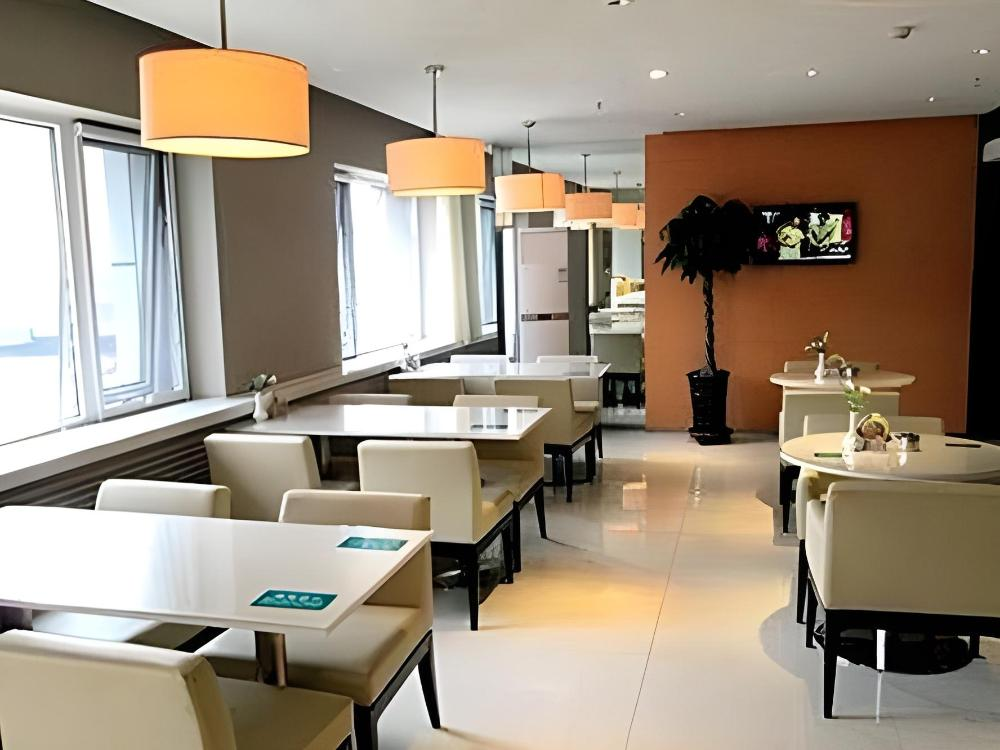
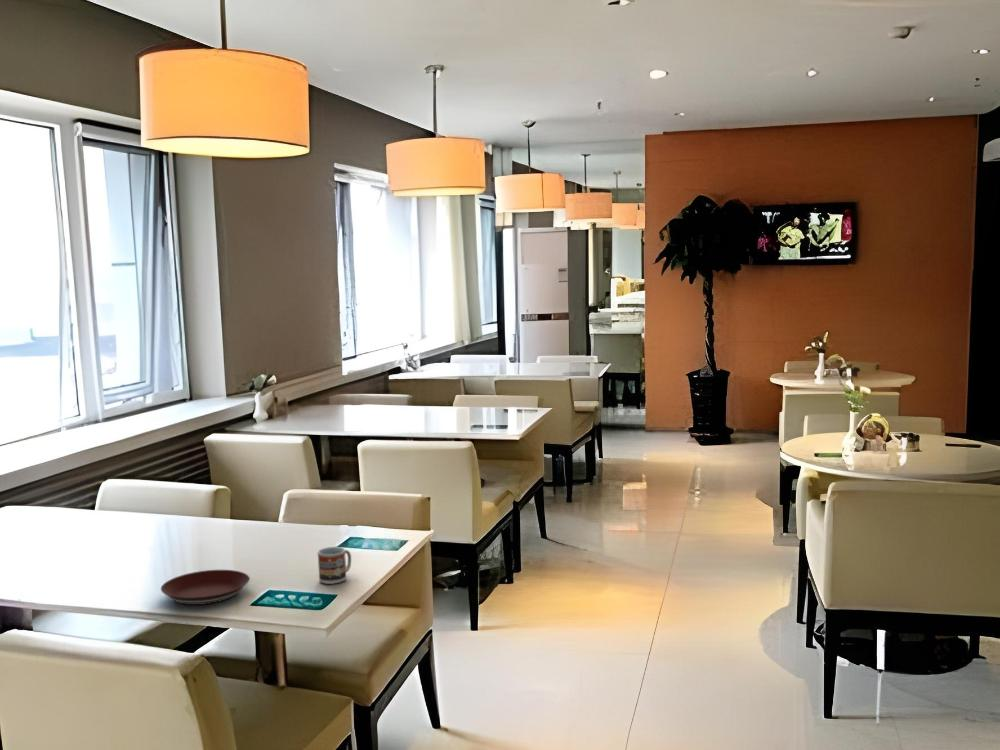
+ cup (335, 563)
+ plate (206, 588)
